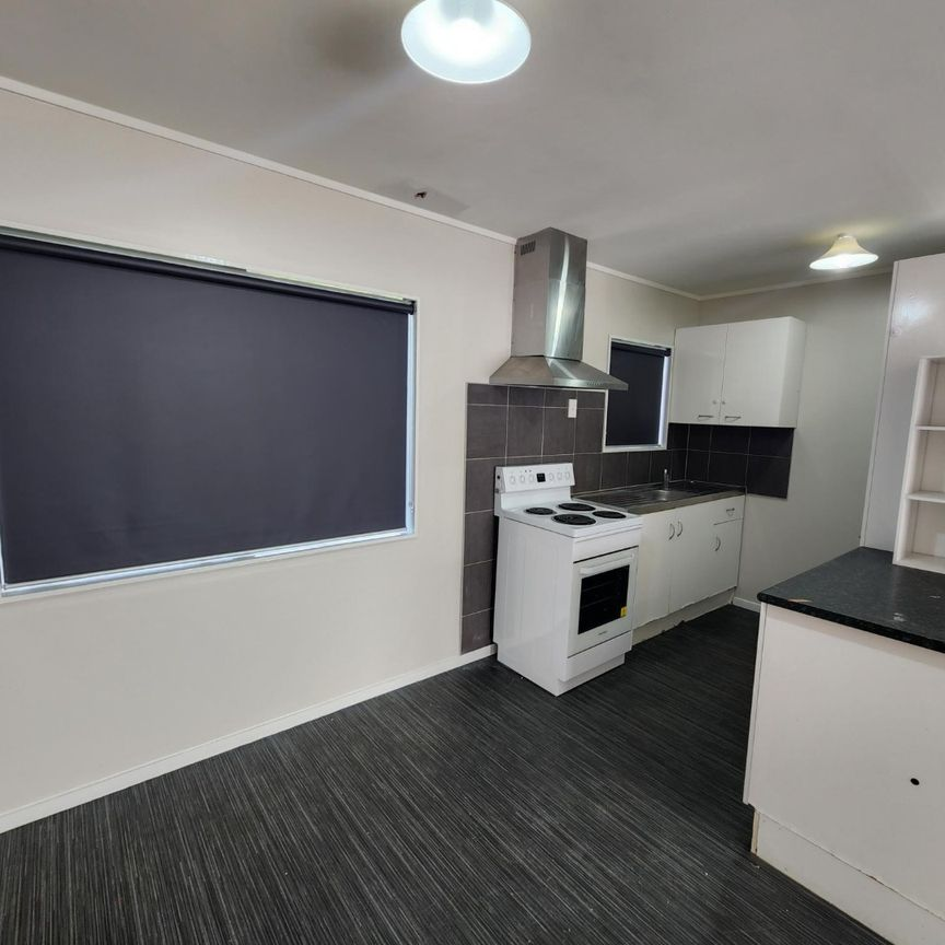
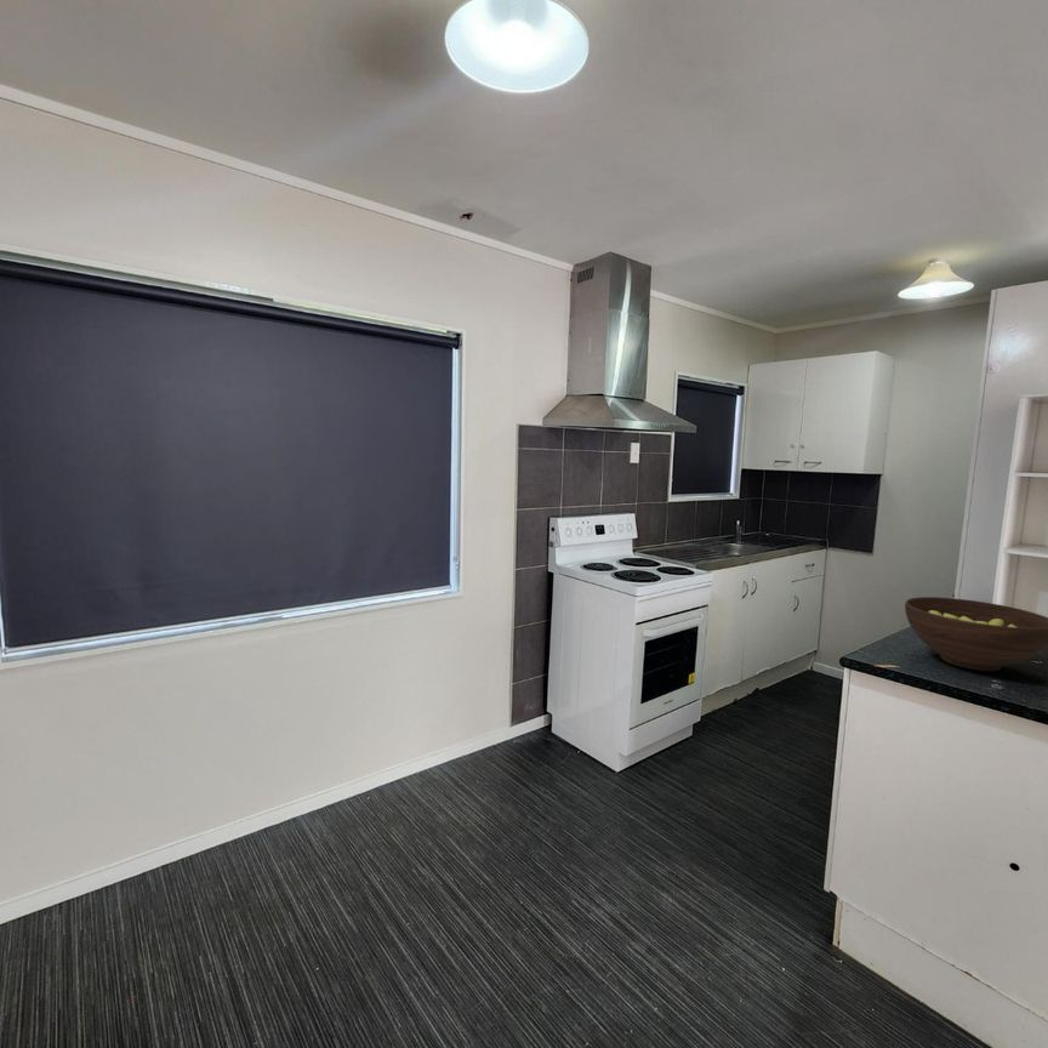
+ fruit bowl (973, 637)
